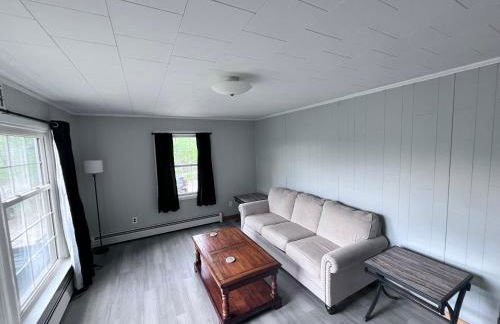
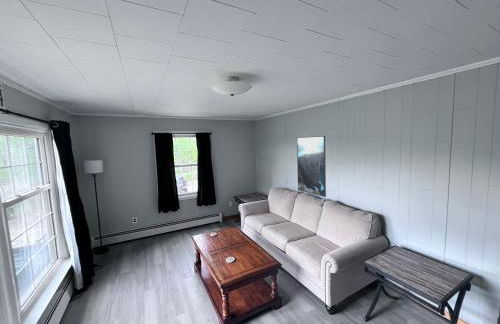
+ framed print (310, 165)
